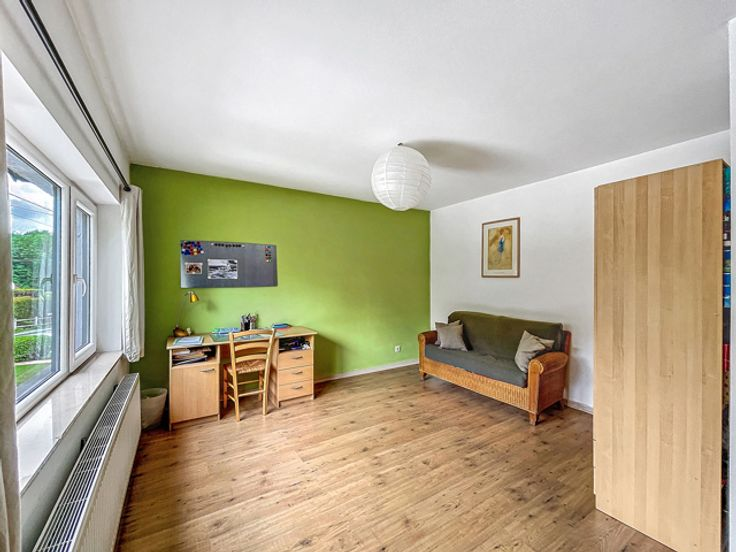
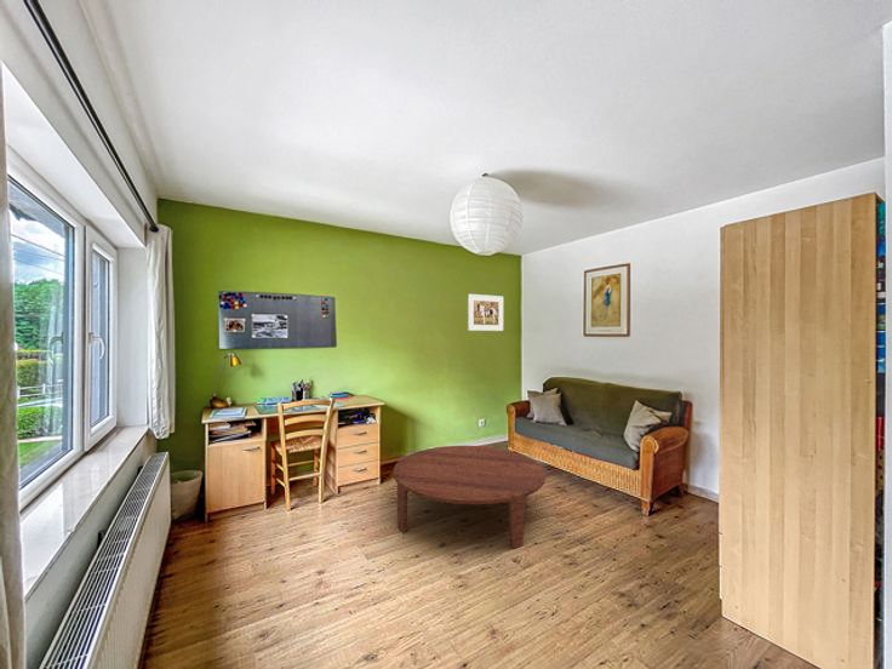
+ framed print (486, 313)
+ coffee table (468, 488)
